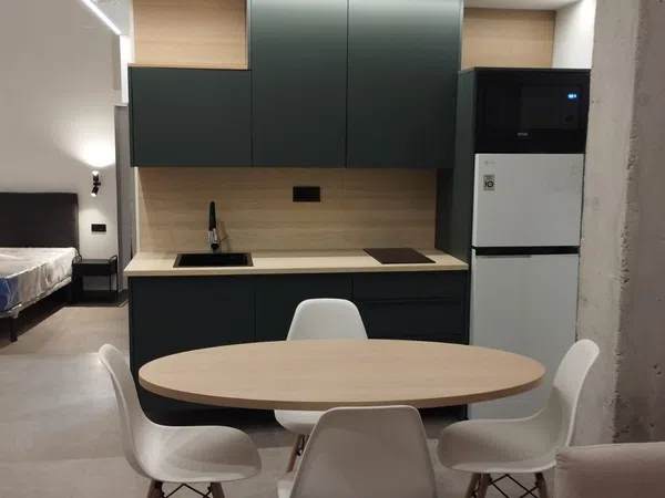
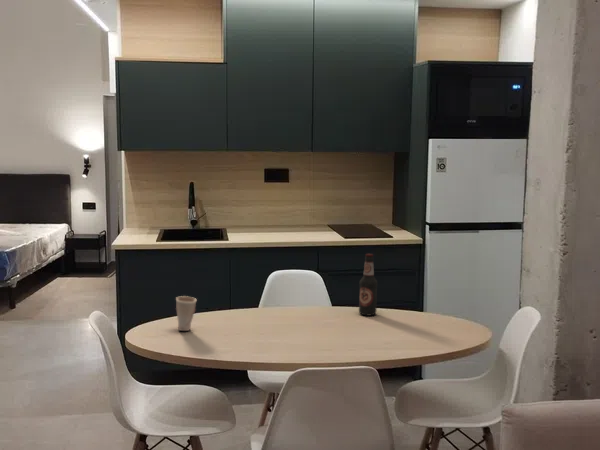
+ bottle (368, 284)
+ cup (186, 314)
